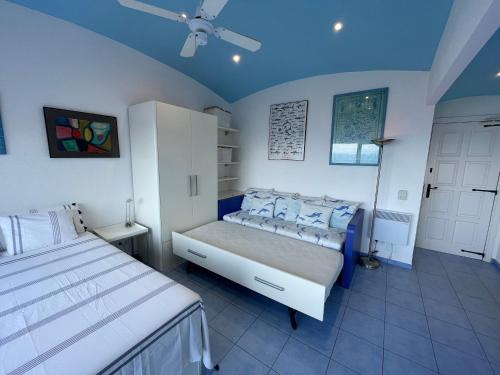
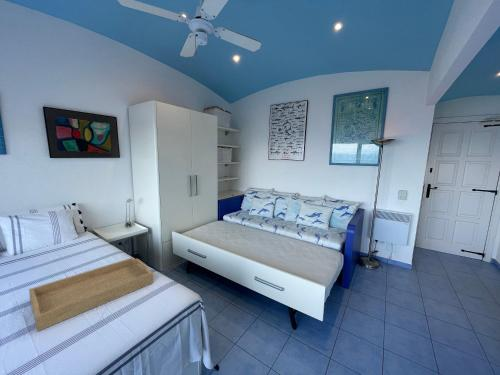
+ serving tray (96, 284)
